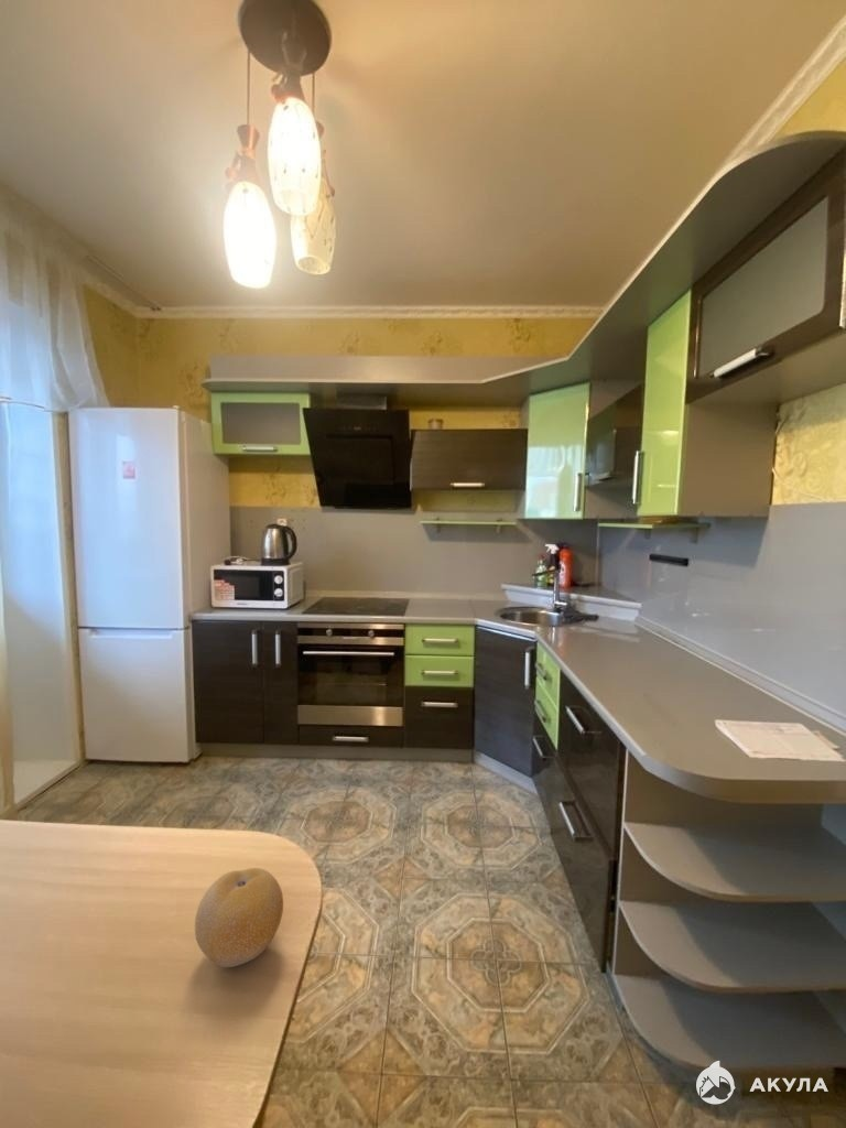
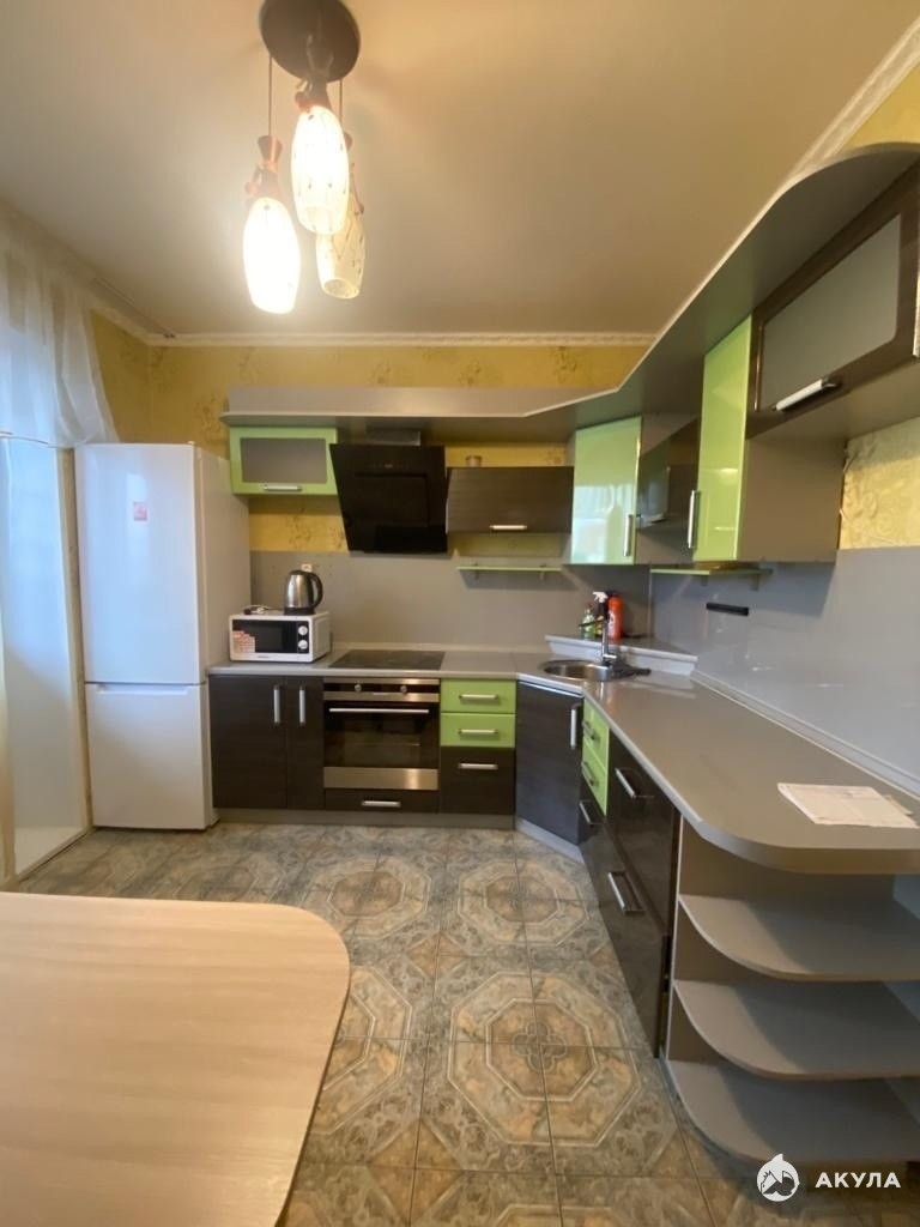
- fruit (240, 915)
